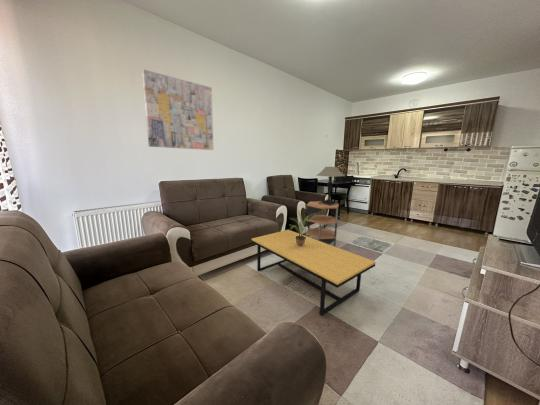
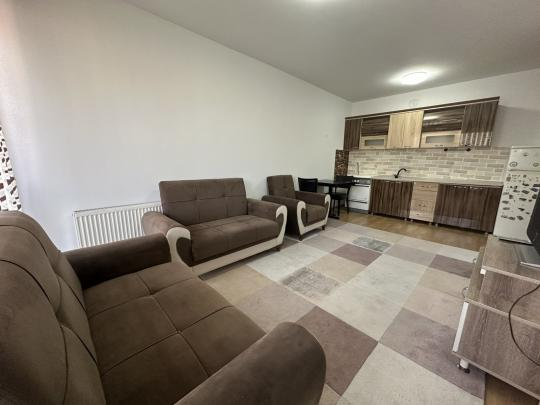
- coffee table (305, 264)
- table lamp (329, 185)
- side table (322, 225)
- potted plant (302, 228)
- wall art (182, 115)
